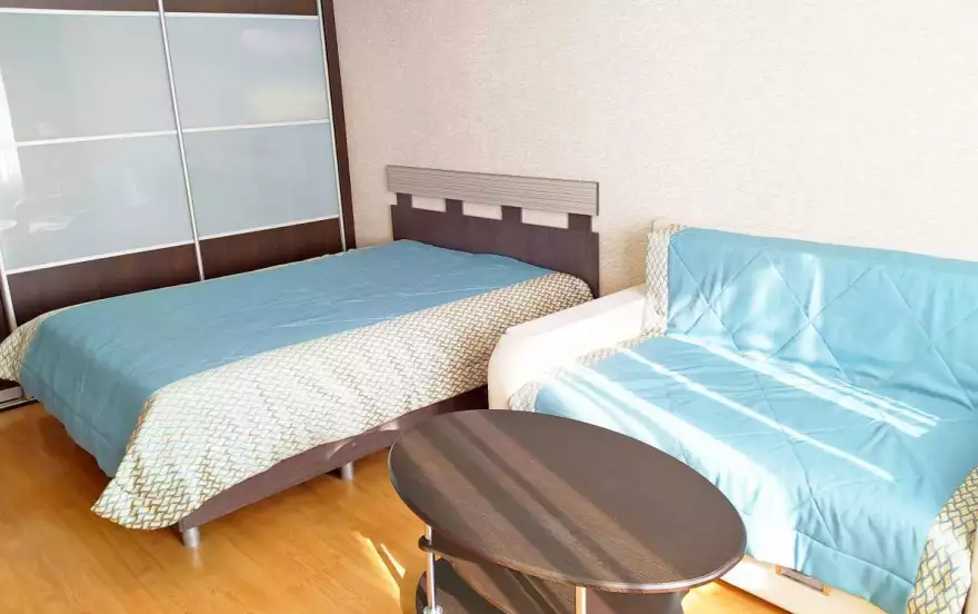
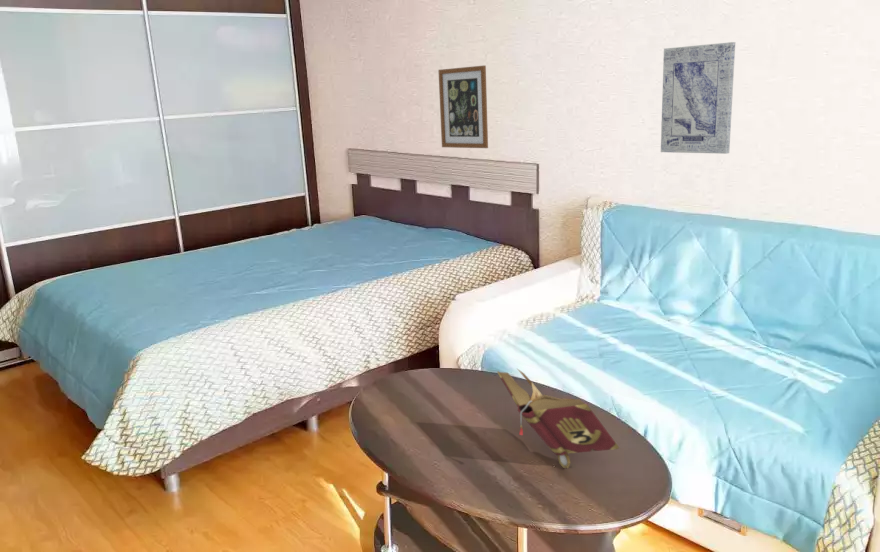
+ wall art (696, 100)
+ wall art (462, 108)
+ book (550, 427)
